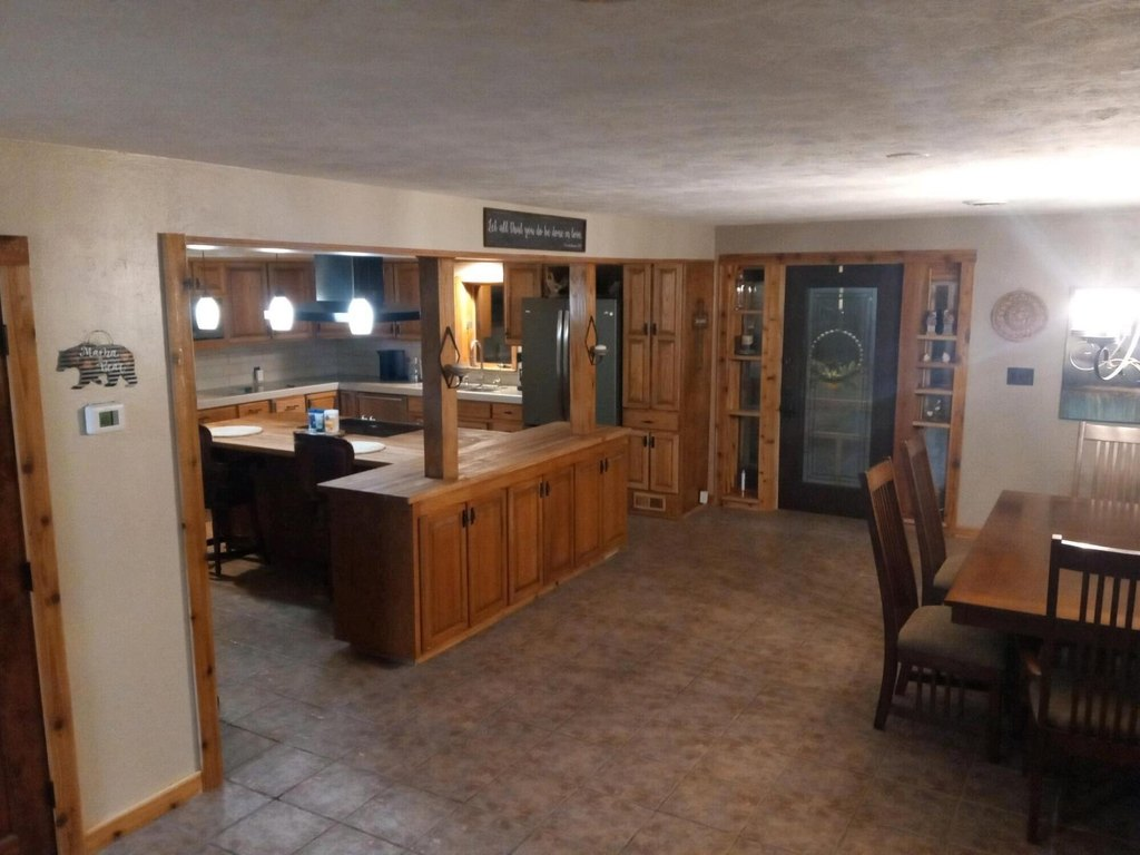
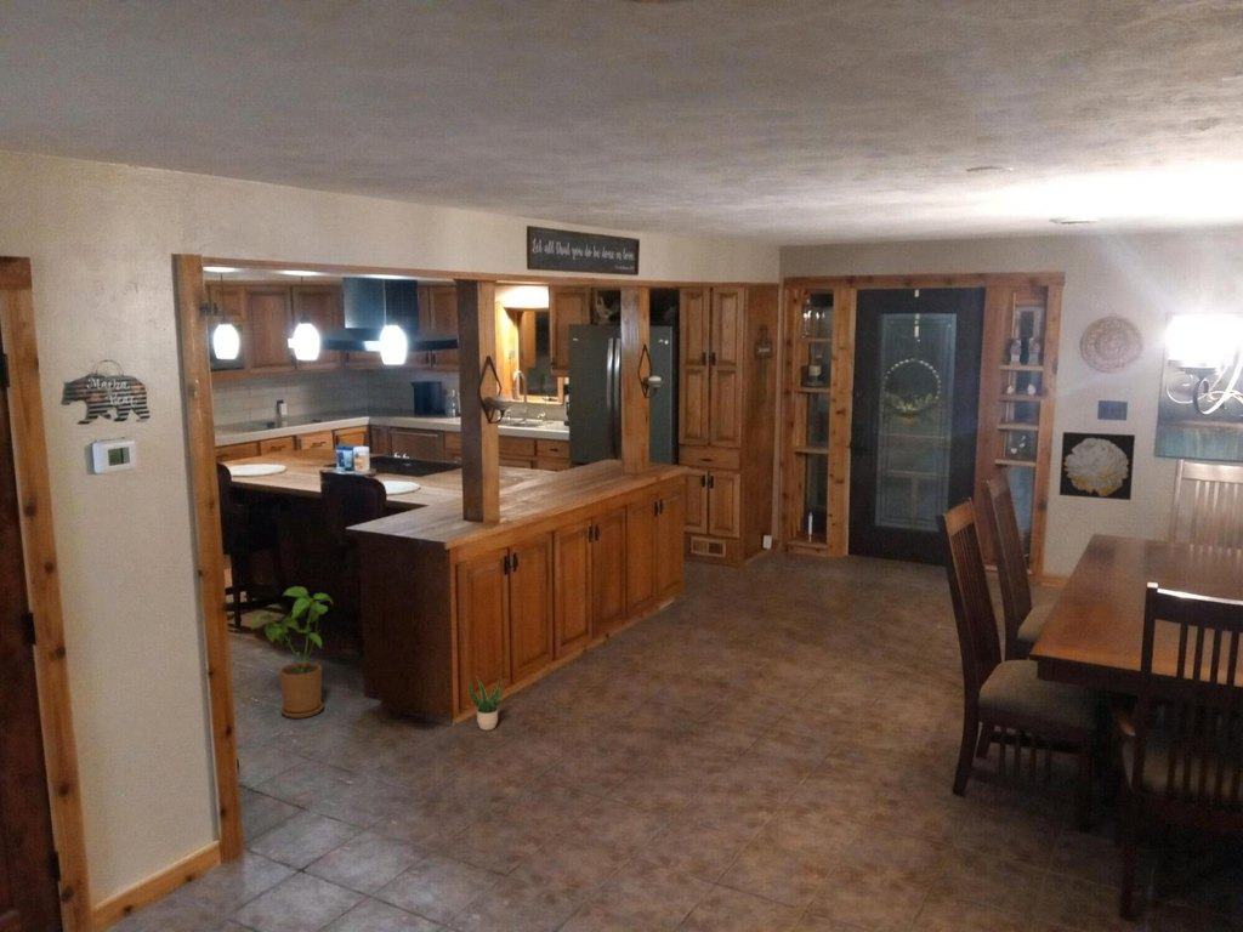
+ house plant (294, 650)
+ wall art (1096, 465)
+ potted plant (486, 700)
